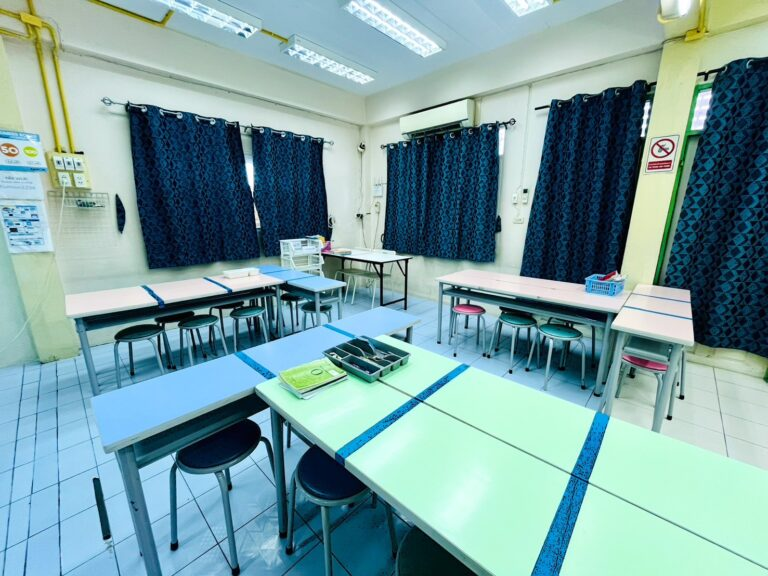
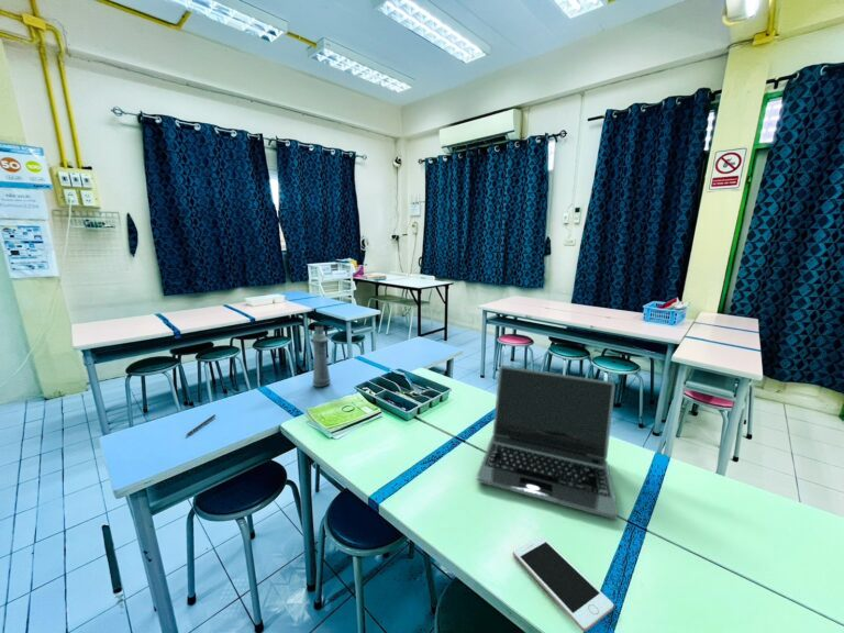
+ bottle (320, 355)
+ cell phone (558, 577)
+ laptop (548, 430)
+ pen (201, 424)
